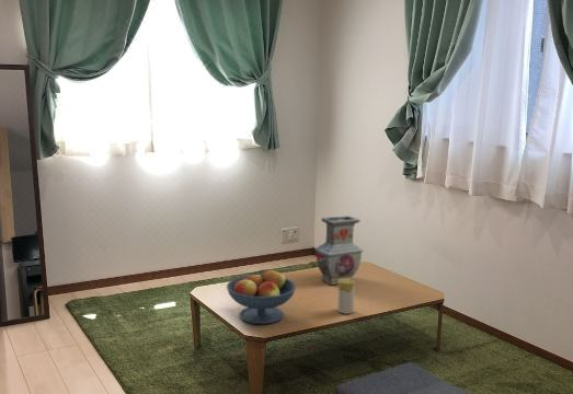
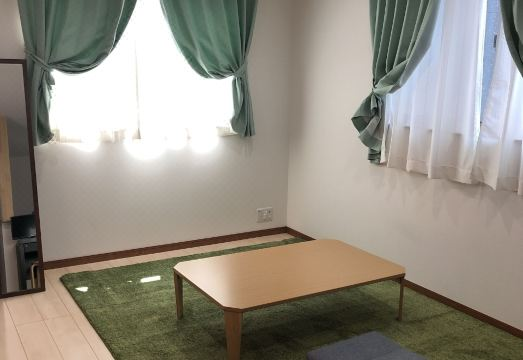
- fruit bowl (261, 294)
- candle (345, 296)
- vase (339, 250)
